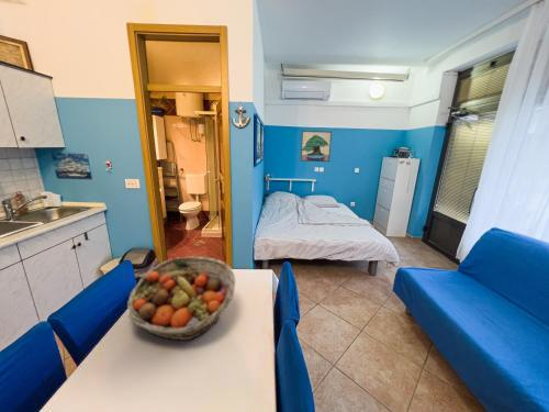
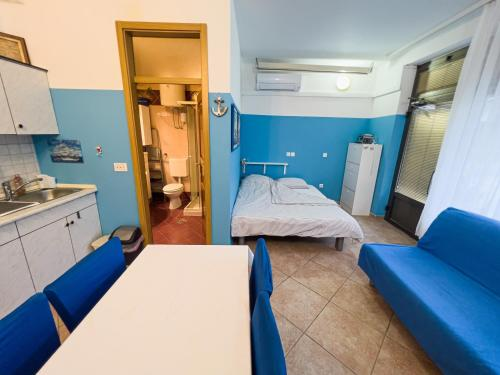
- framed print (315, 146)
- fruit basket (184, 293)
